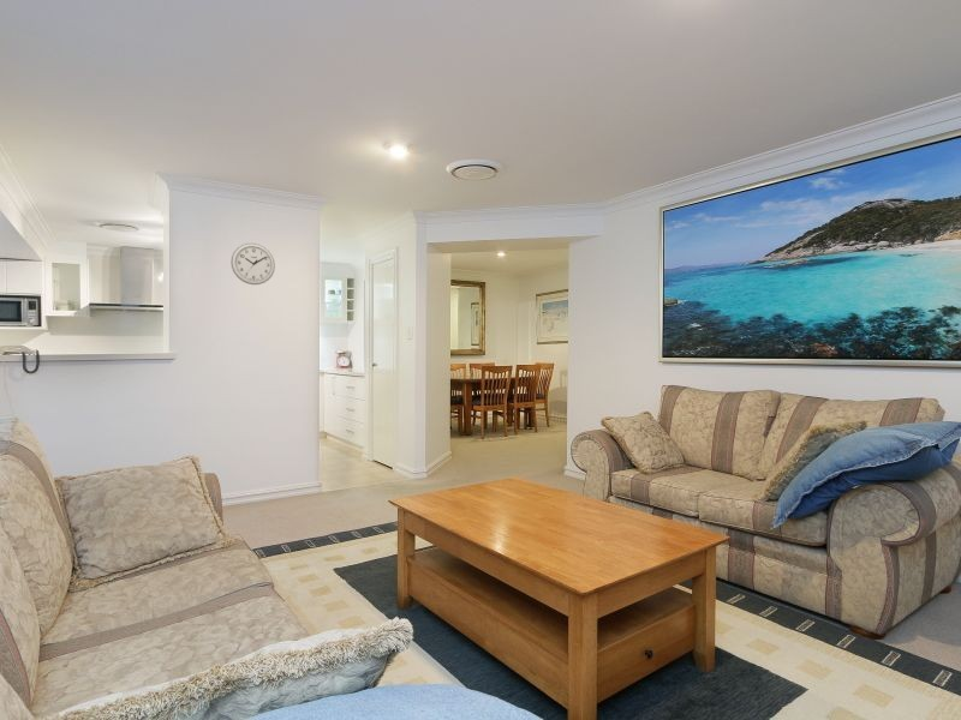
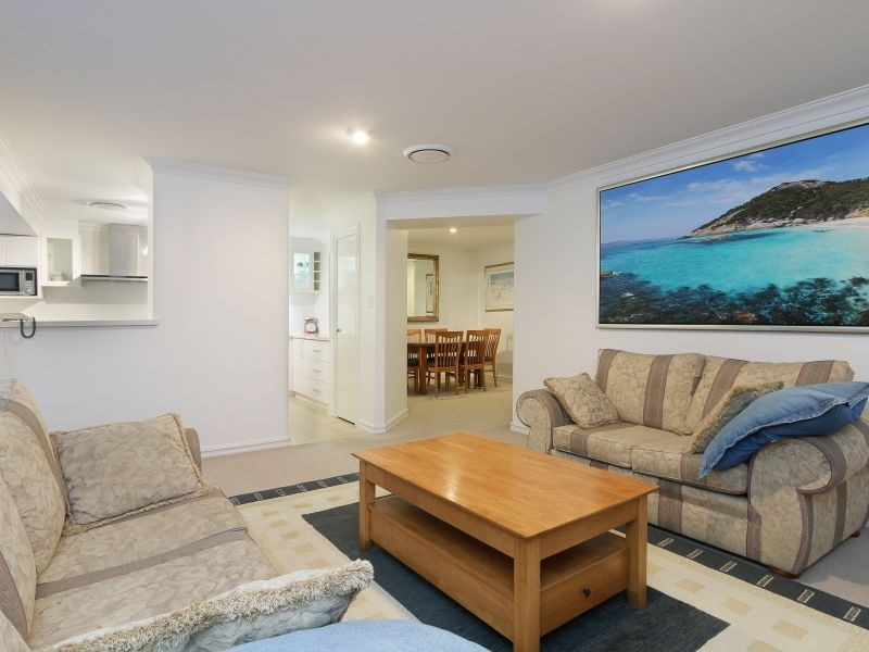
- wall clock (253, 263)
